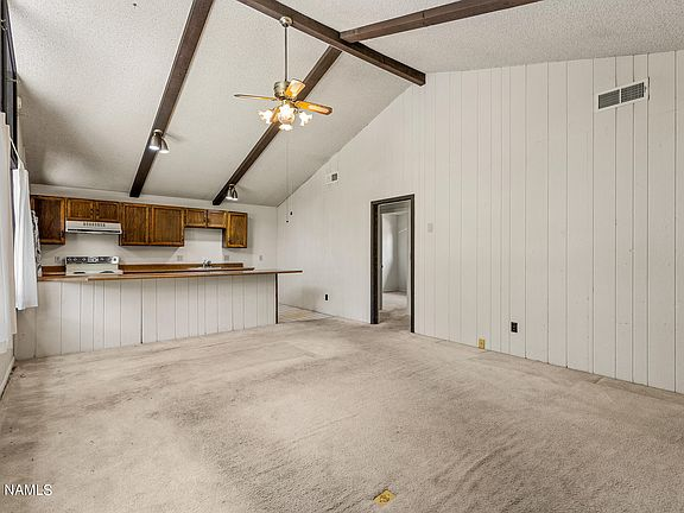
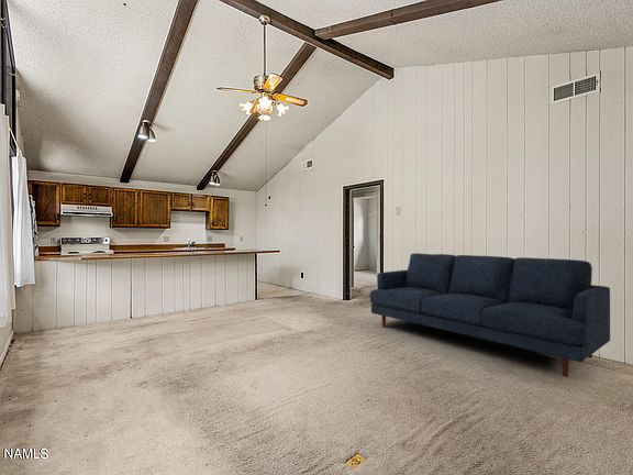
+ sofa (470, 298)
